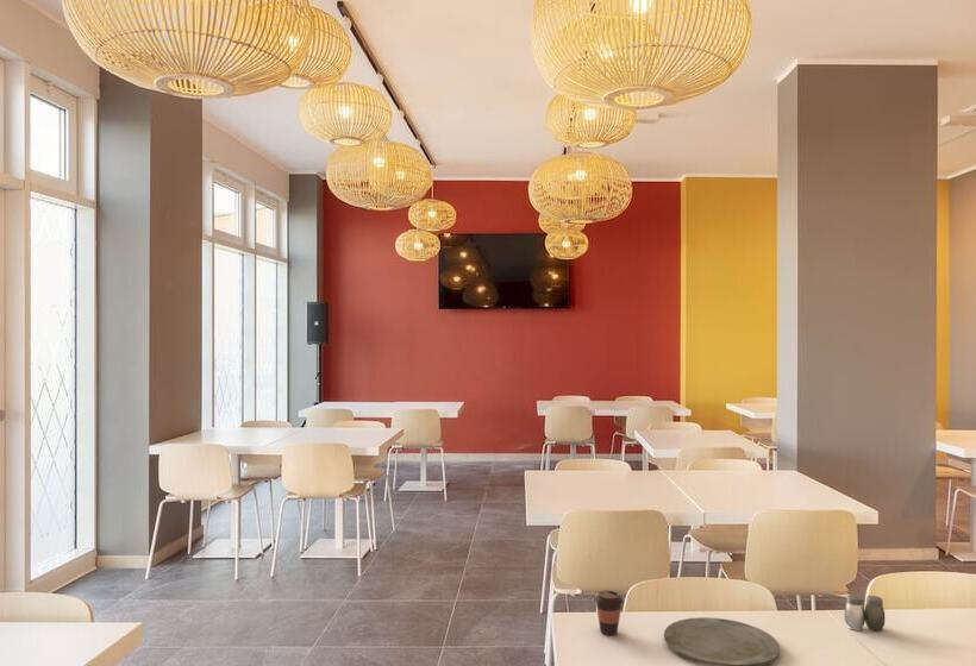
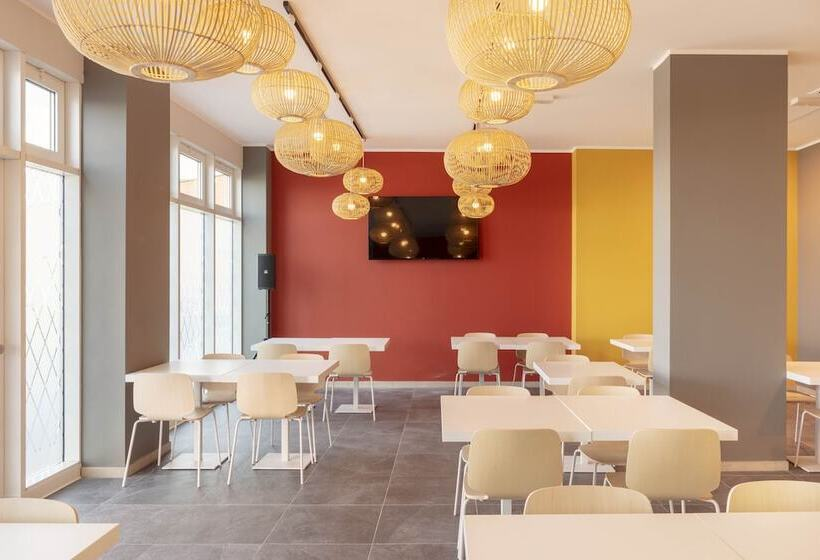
- coffee cup (608, 612)
- salt and pepper shaker (864, 611)
- plate (720, 642)
